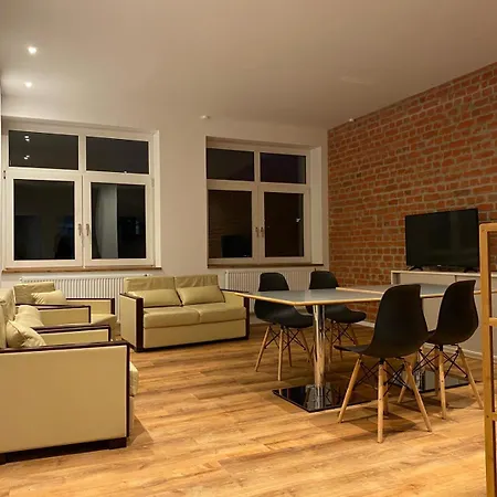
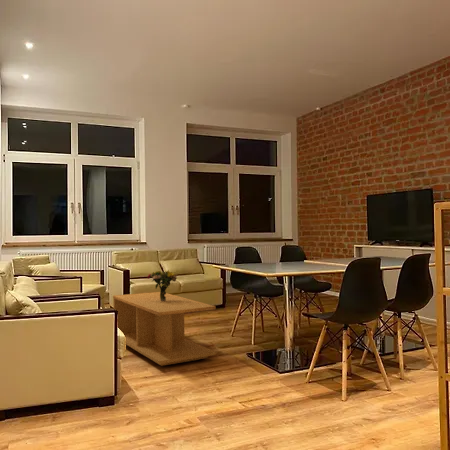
+ coffee table (160, 325)
+ bouquet (163, 285)
